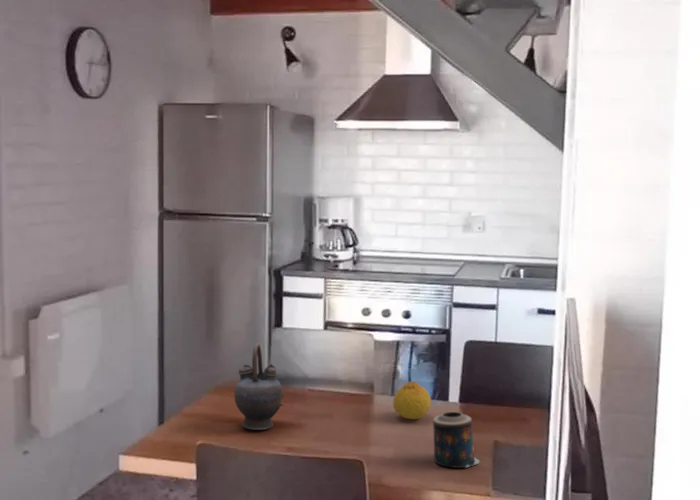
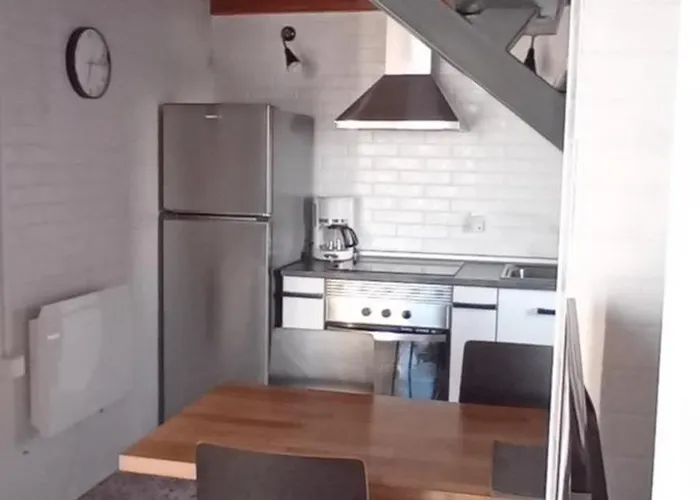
- teapot (260, 384)
- fruit (412, 400)
- candle (456, 436)
